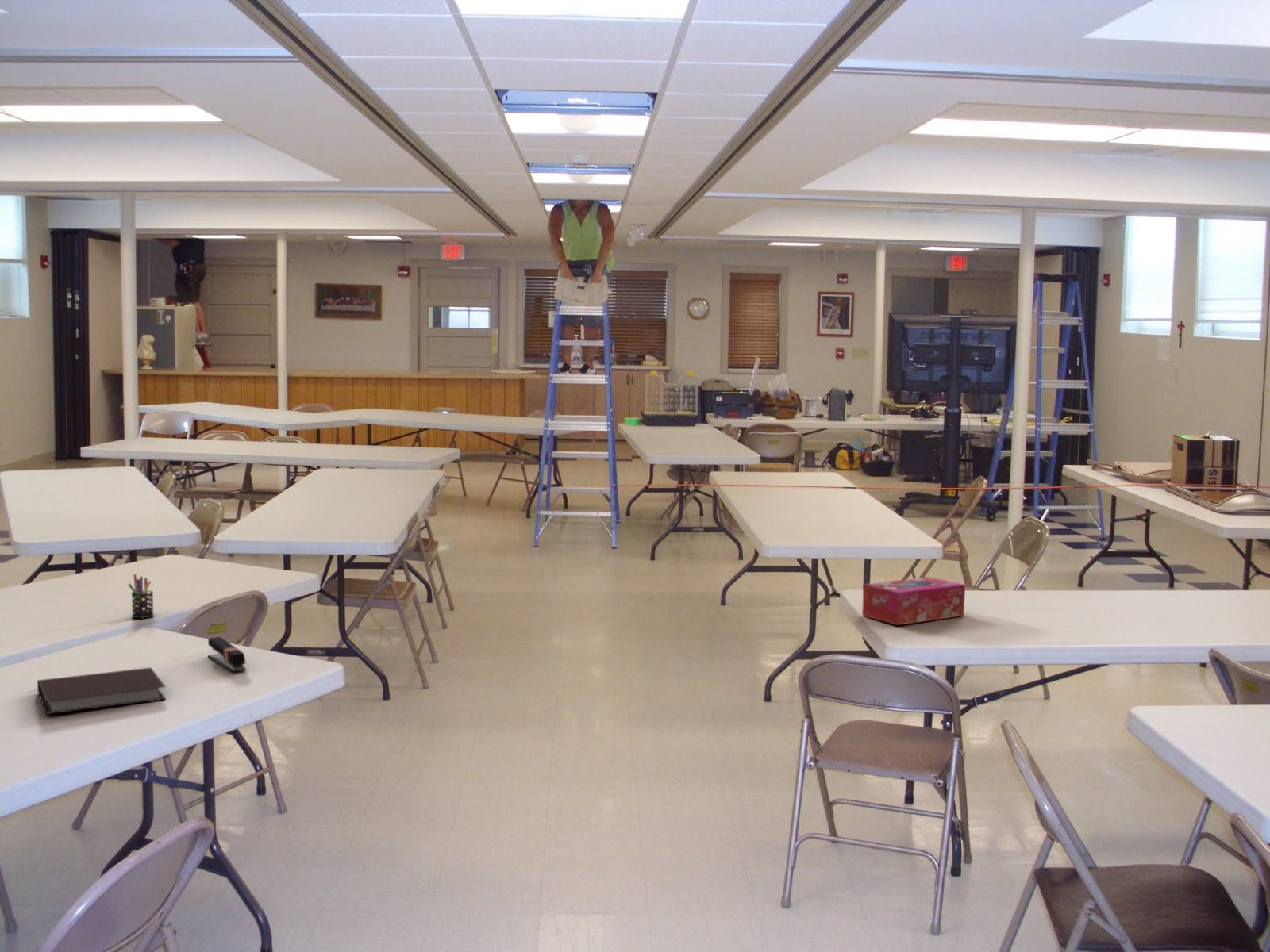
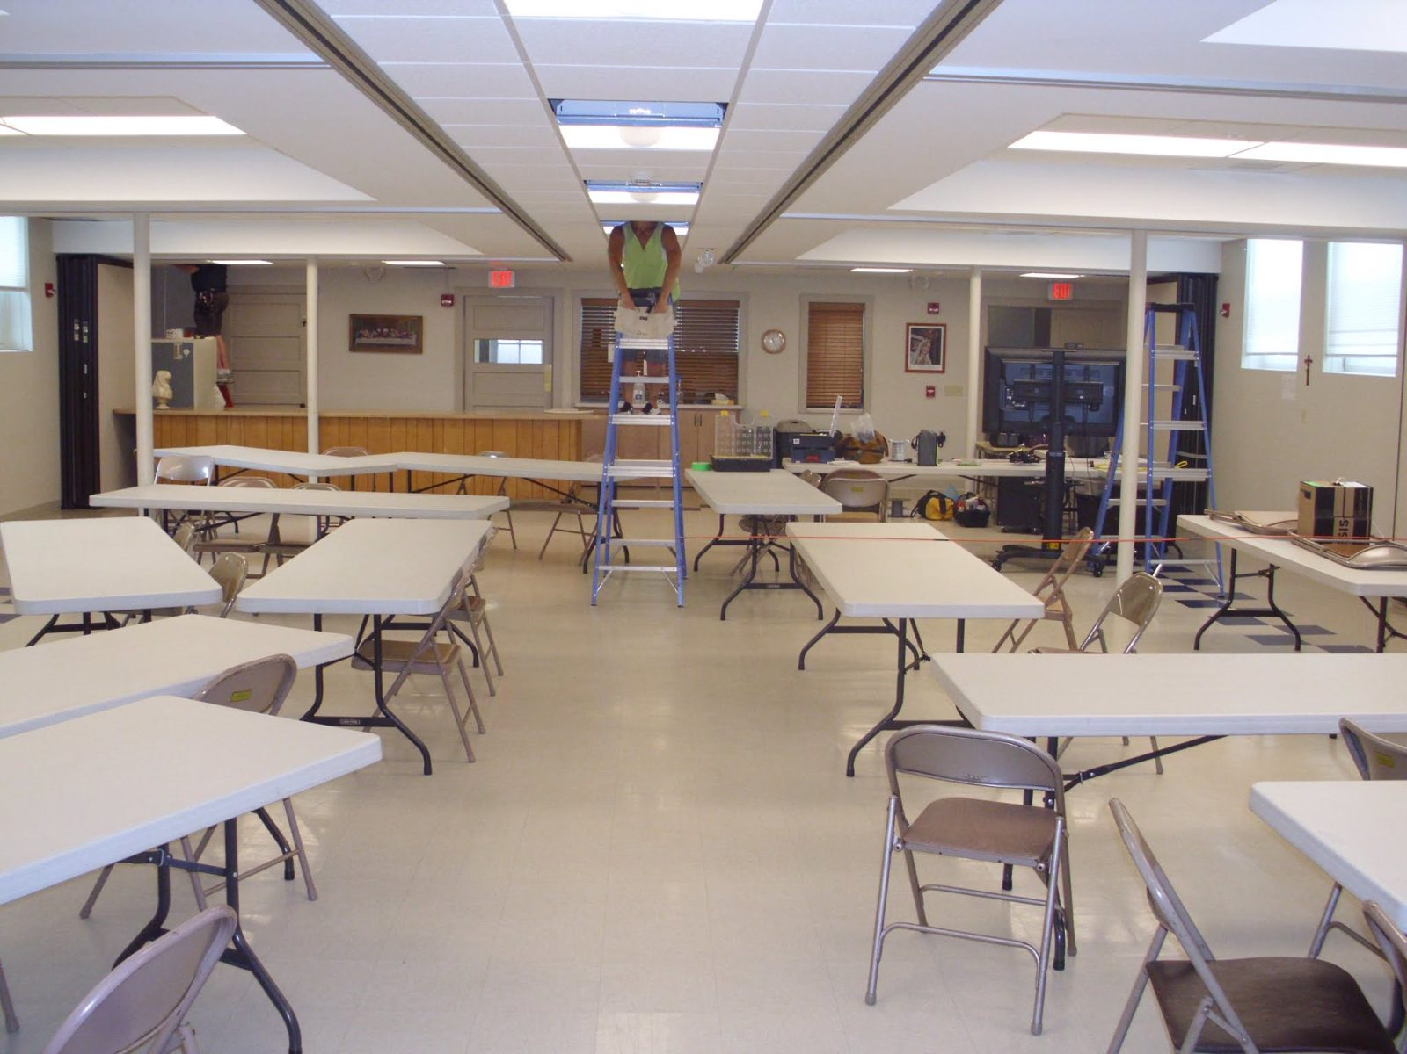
- notebook (101, 689)
- stapler (226, 654)
- pen holder (139, 596)
- tissue box (914, 600)
